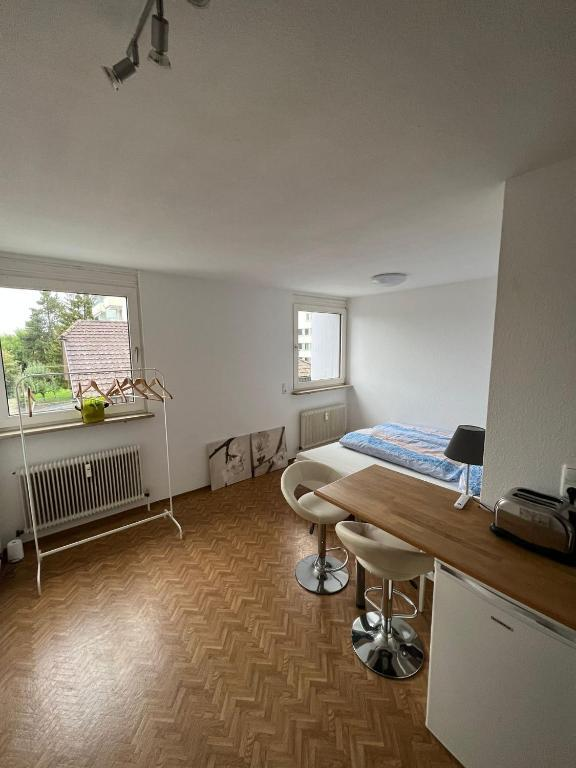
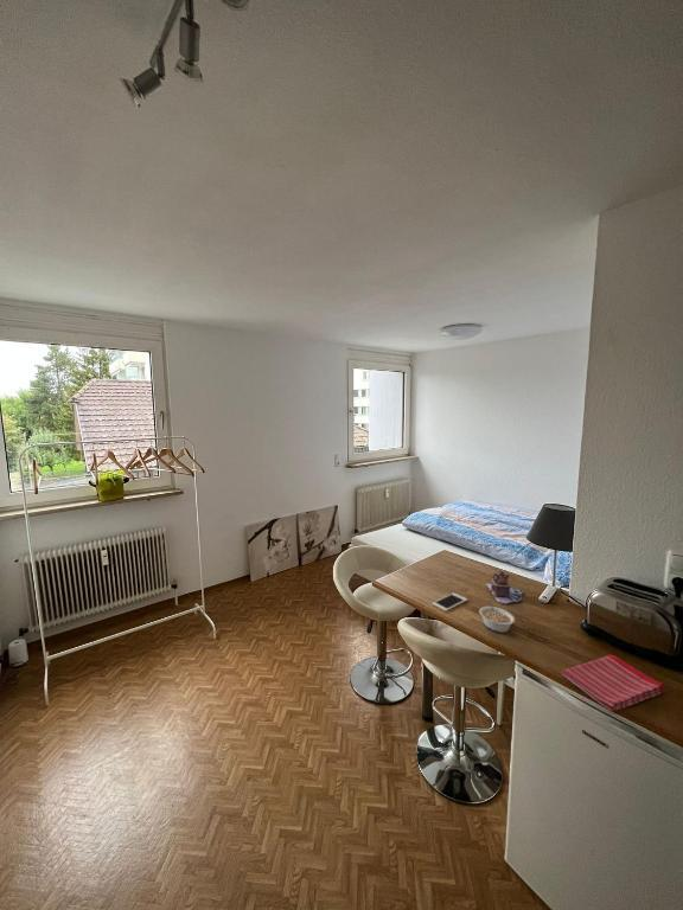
+ dish towel (611, 679)
+ legume (494, 619)
+ cell phone (449, 601)
+ teapot (502, 583)
